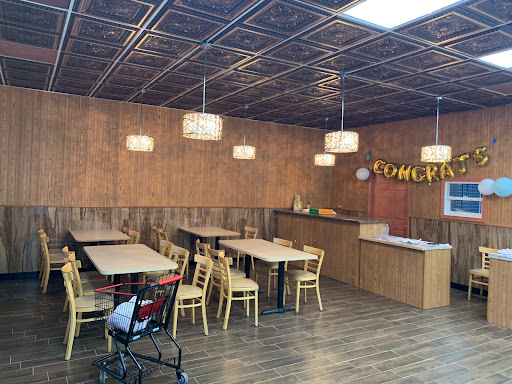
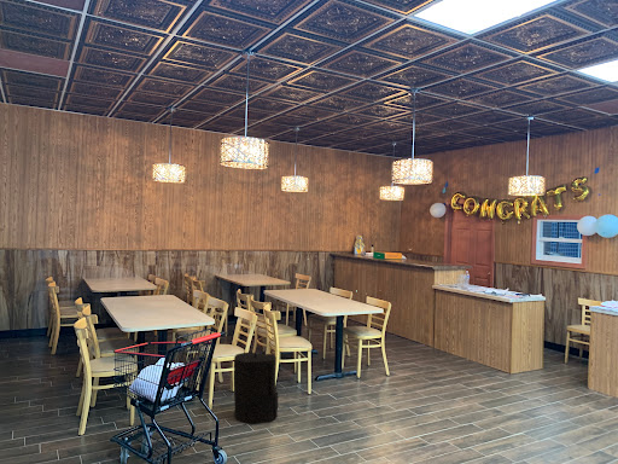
+ trash can (255, 384)
